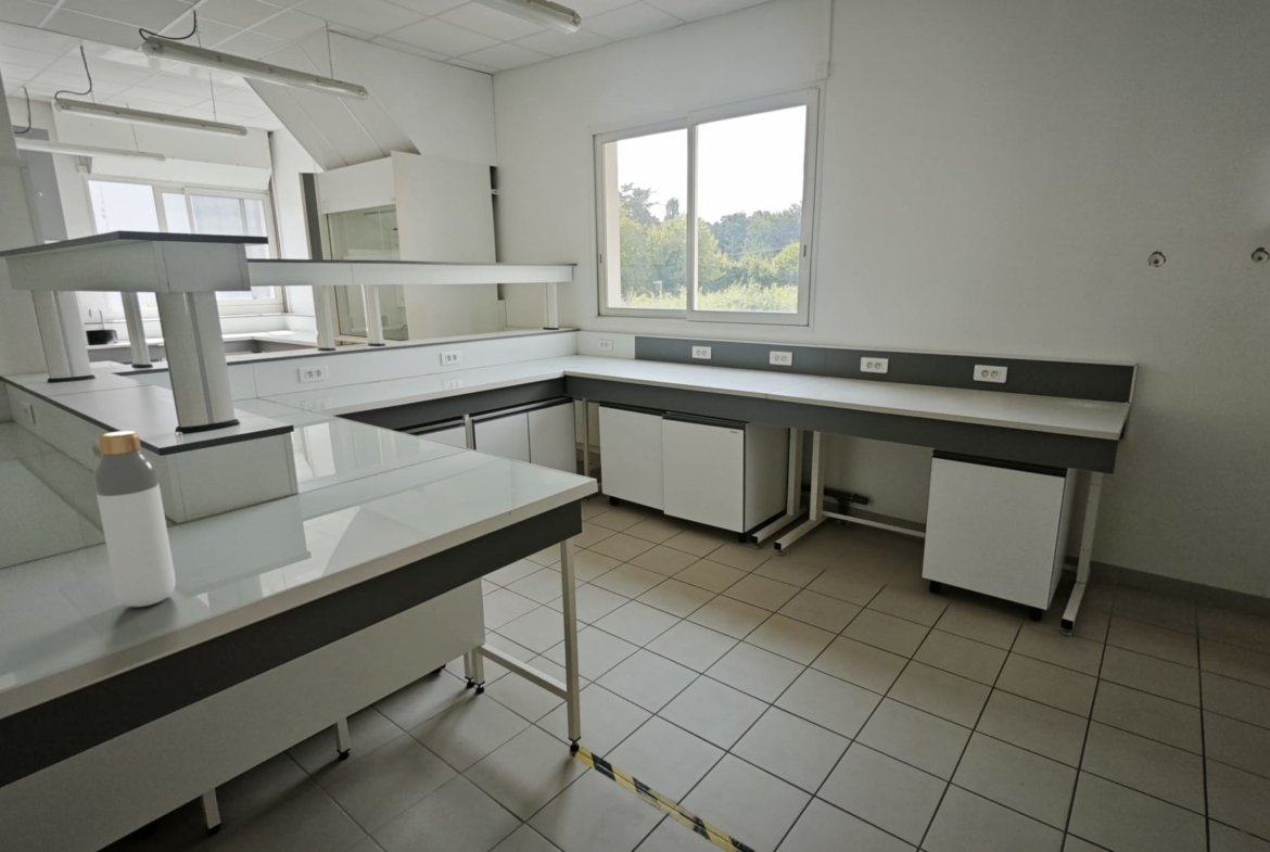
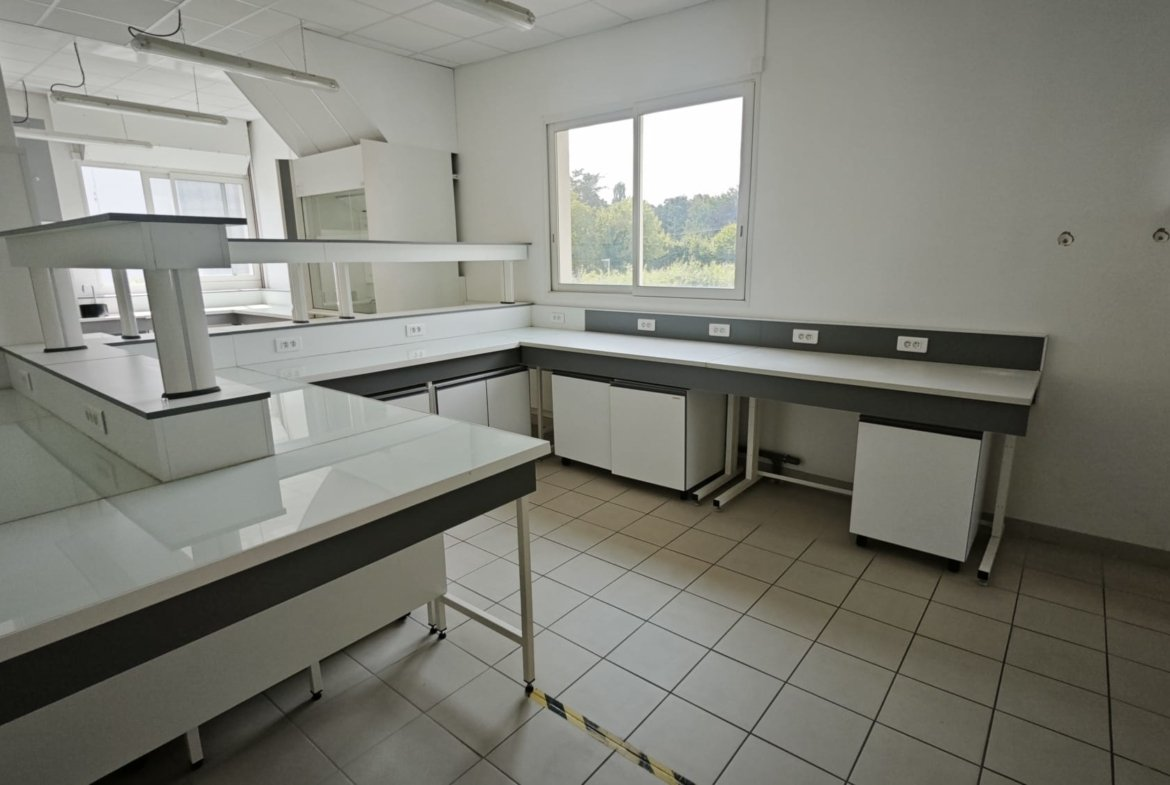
- bottle (134, 519)
